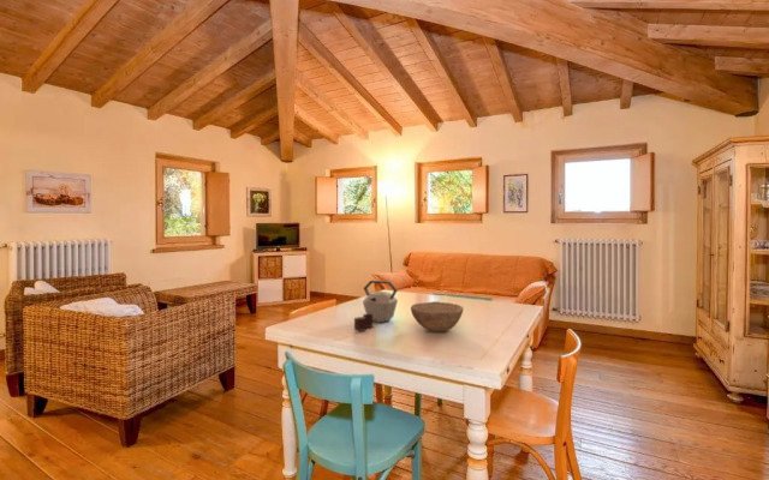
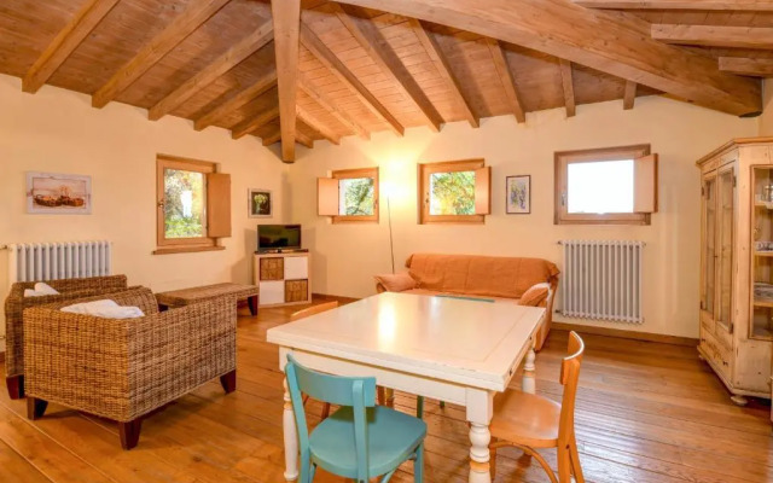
- kettle (372, 302)
- bowl (436, 318)
